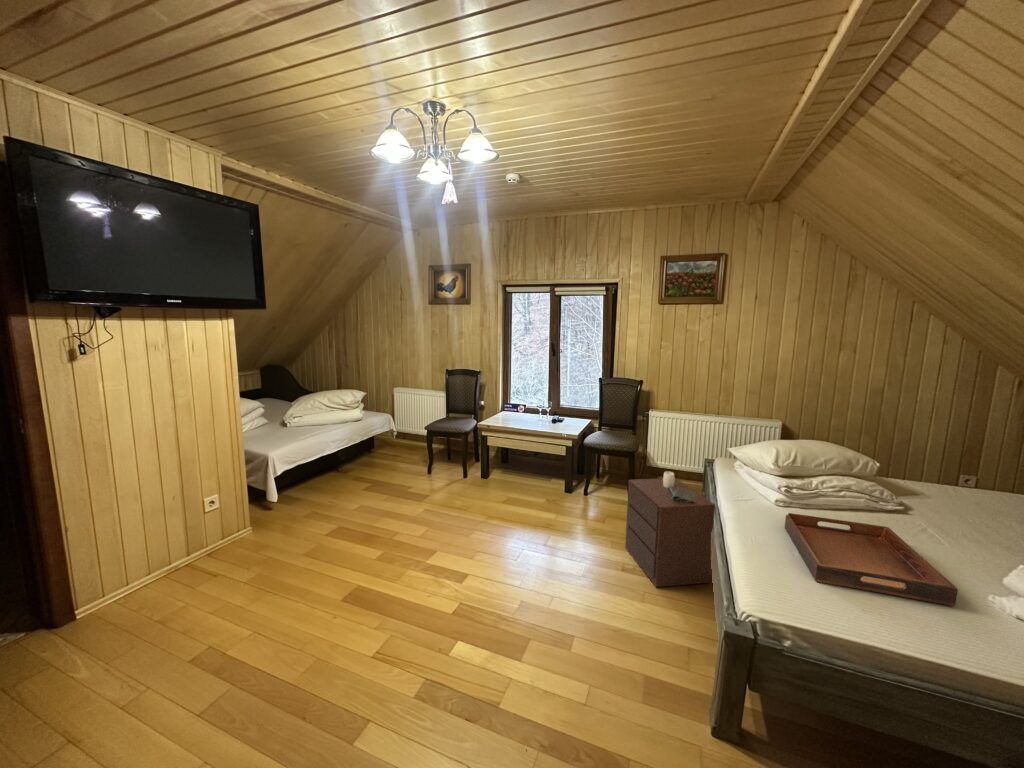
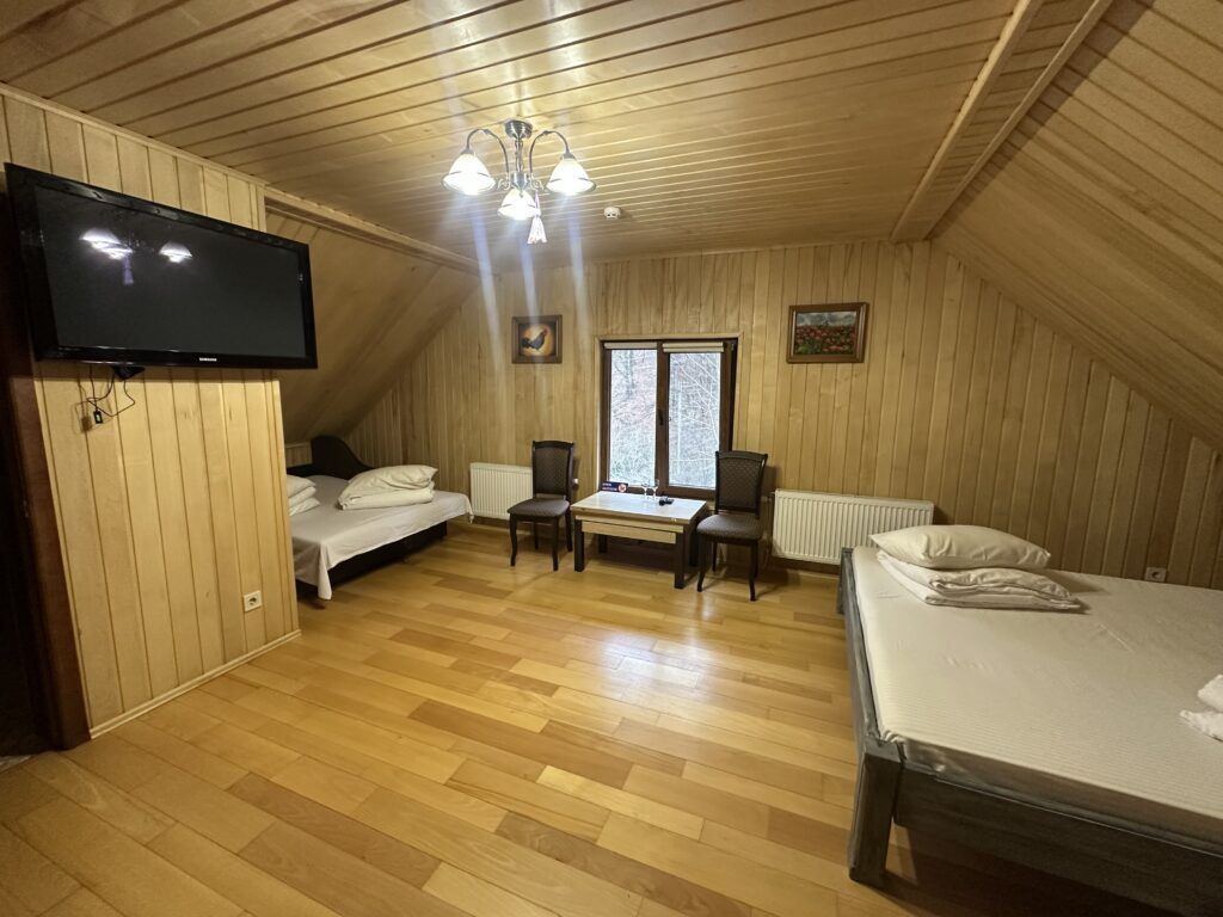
- nightstand (666, 521)
- serving tray (855, 551)
